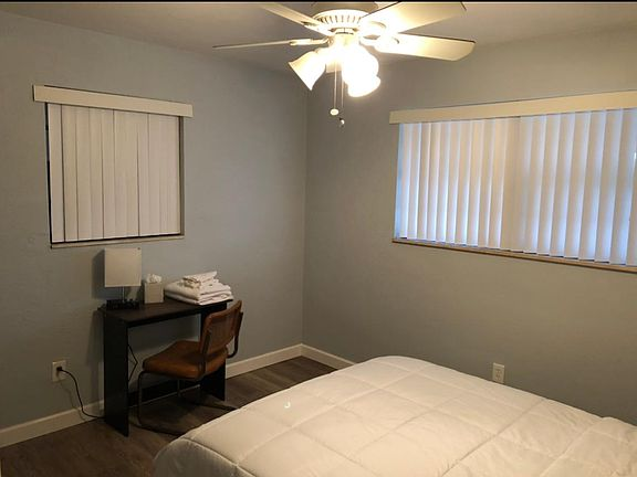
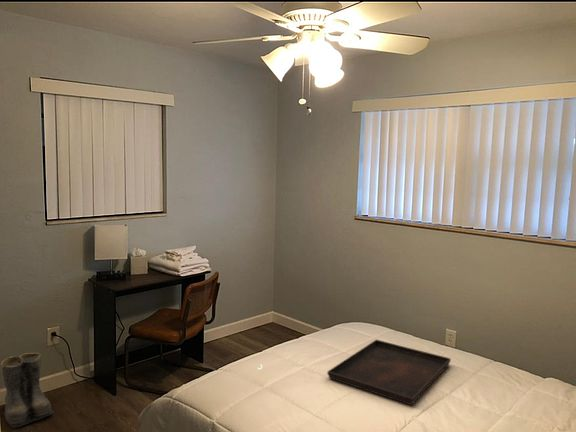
+ serving tray (391, 368)
+ boots (25, 387)
